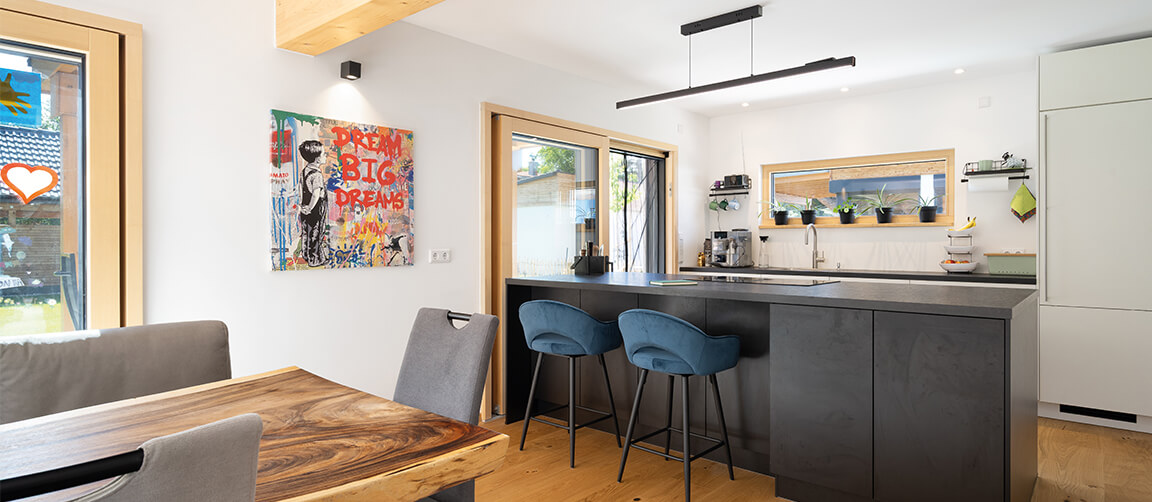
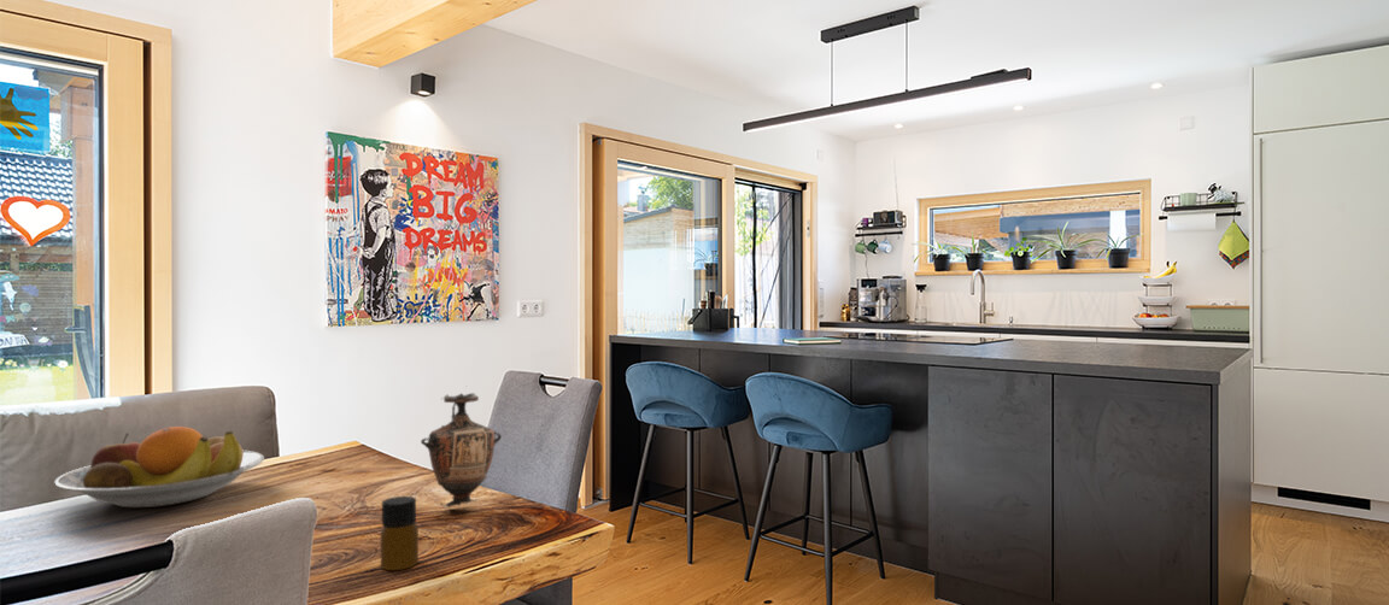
+ vase (459, 447)
+ fruit bowl (166, 460)
+ bottle (399, 531)
